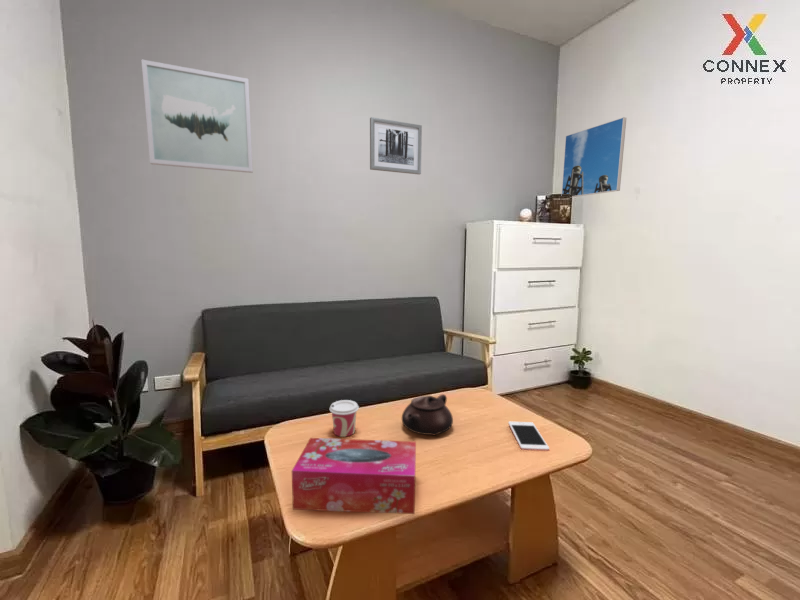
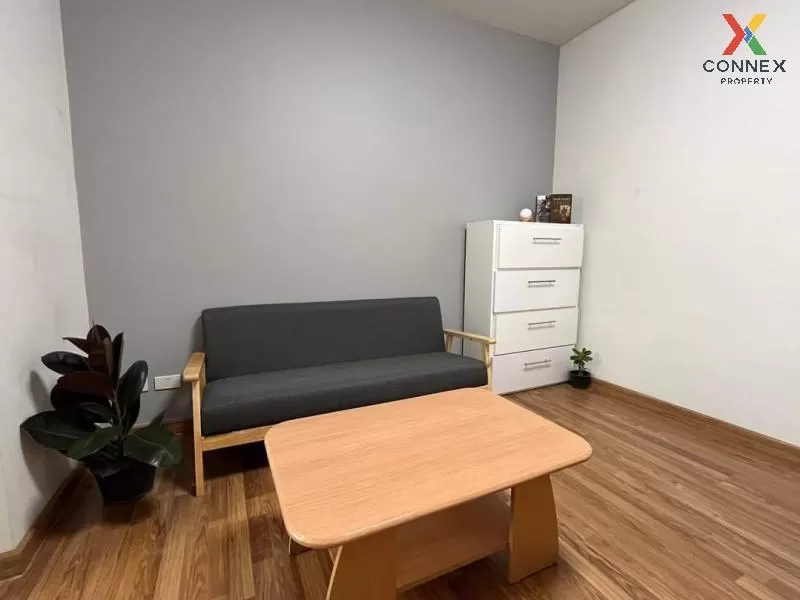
- tissue box (358, 473)
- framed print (591, 161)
- wall art (396, 147)
- wall art (201, 120)
- cup (344, 418)
- cell phone (527, 435)
- teapot (428, 411)
